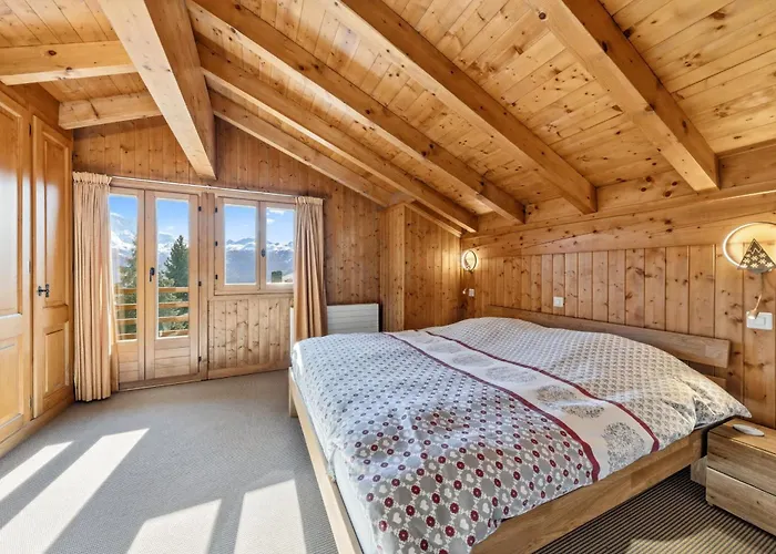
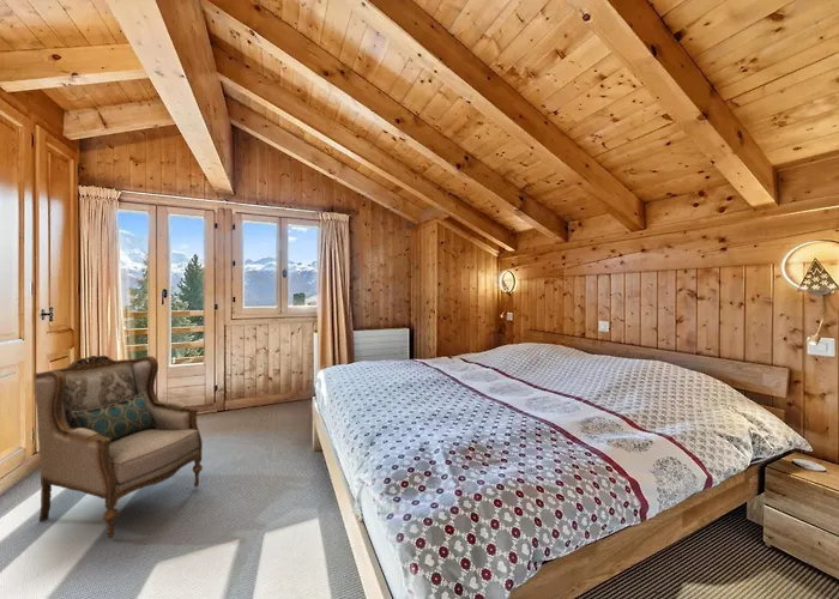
+ armchair (125, 430)
